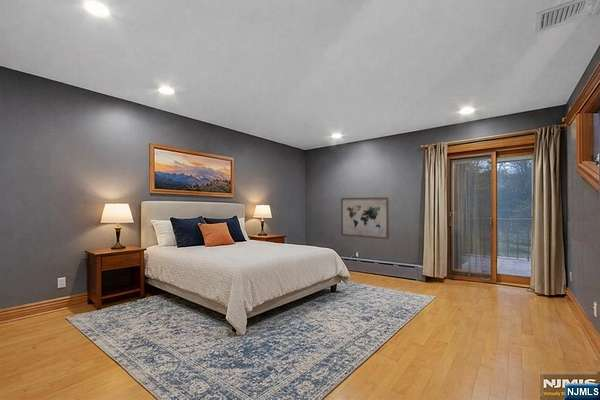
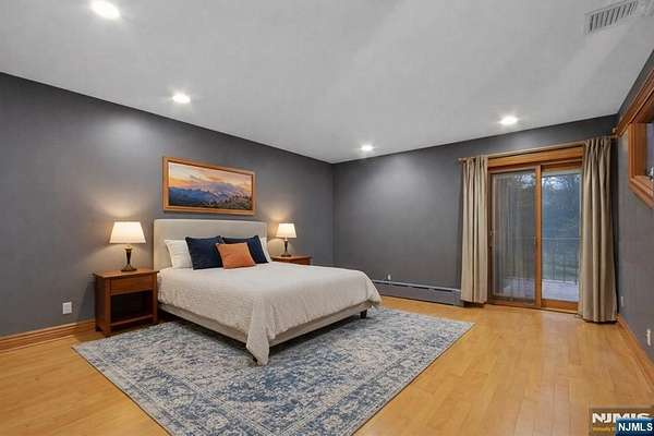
- wall art (363, 217)
